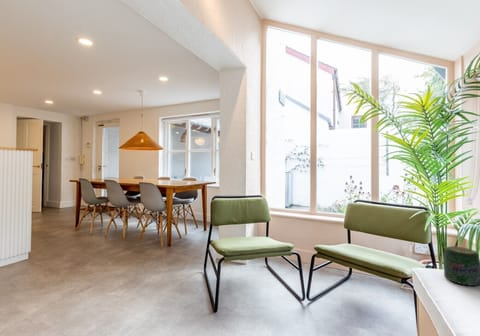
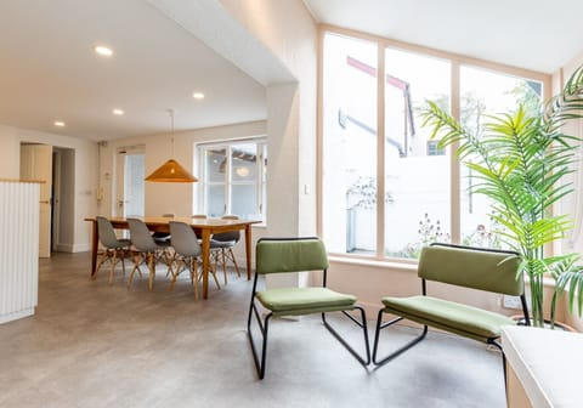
- jar (461, 264)
